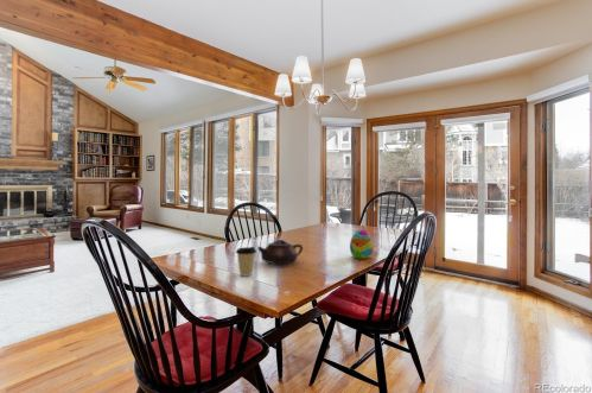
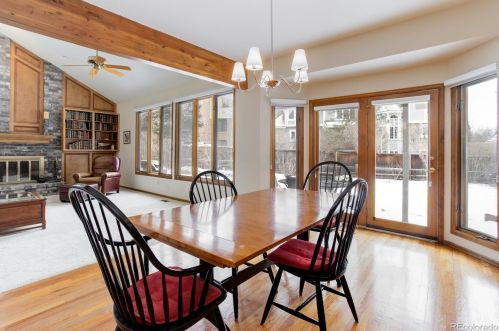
- teapot (280, 251)
- coffee cup (246, 260)
- decorative egg (361, 243)
